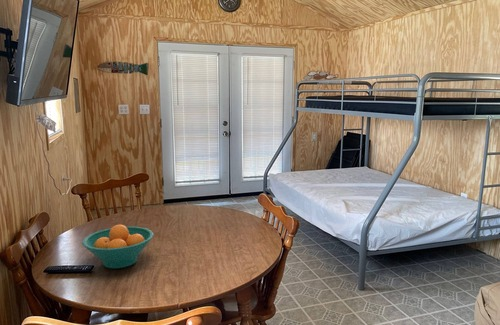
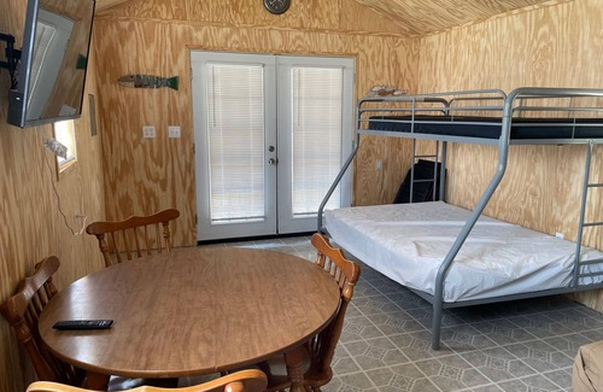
- fruit bowl (119, 244)
